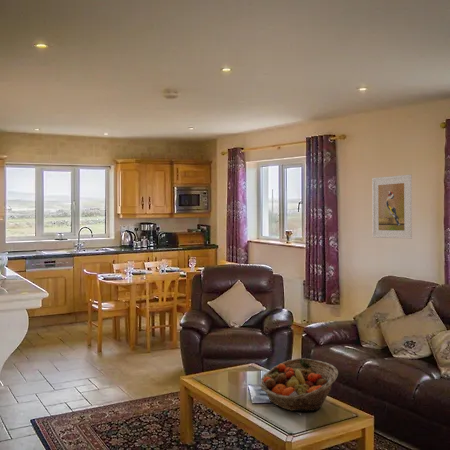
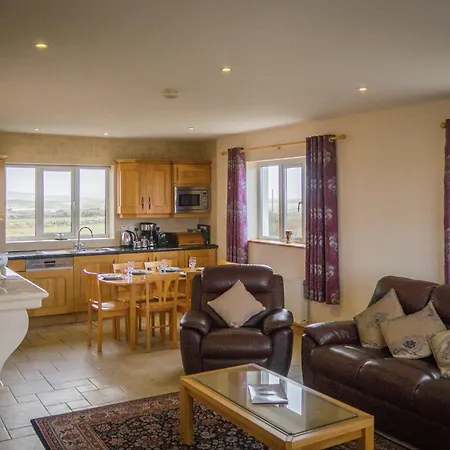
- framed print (391, 207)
- fruit basket (298, 383)
